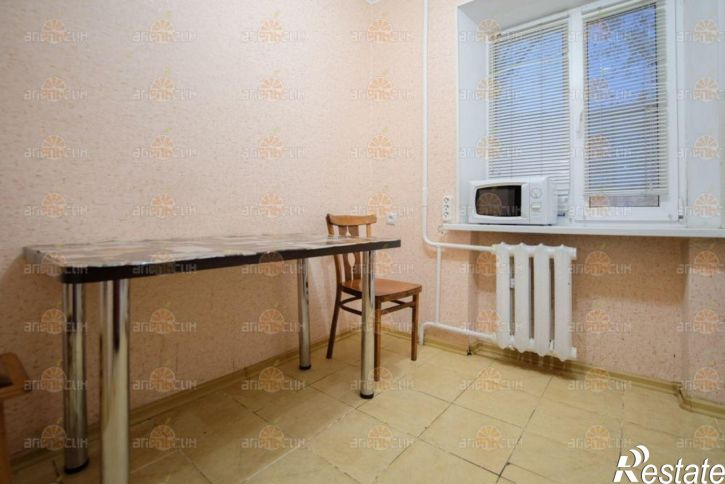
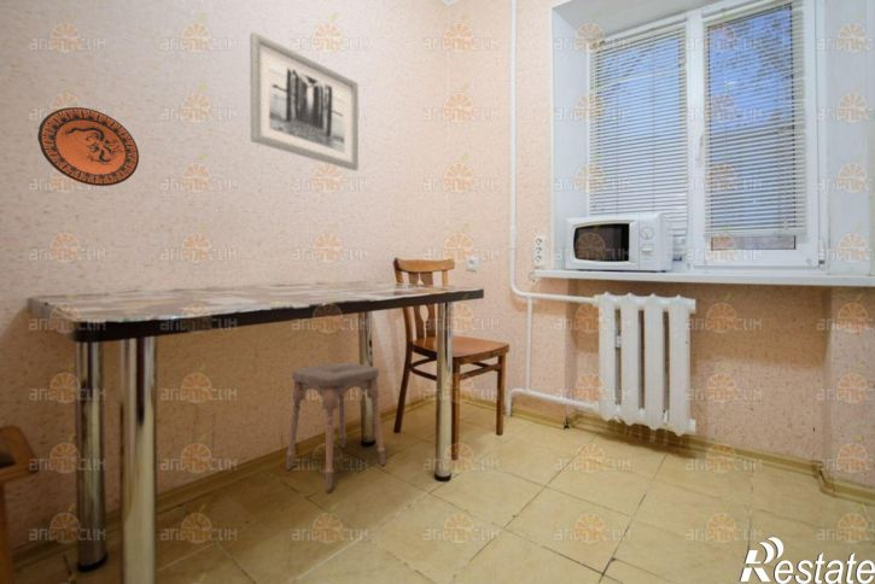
+ decorative plate (91, 147)
+ stool (333, 417)
+ wall art (309, 109)
